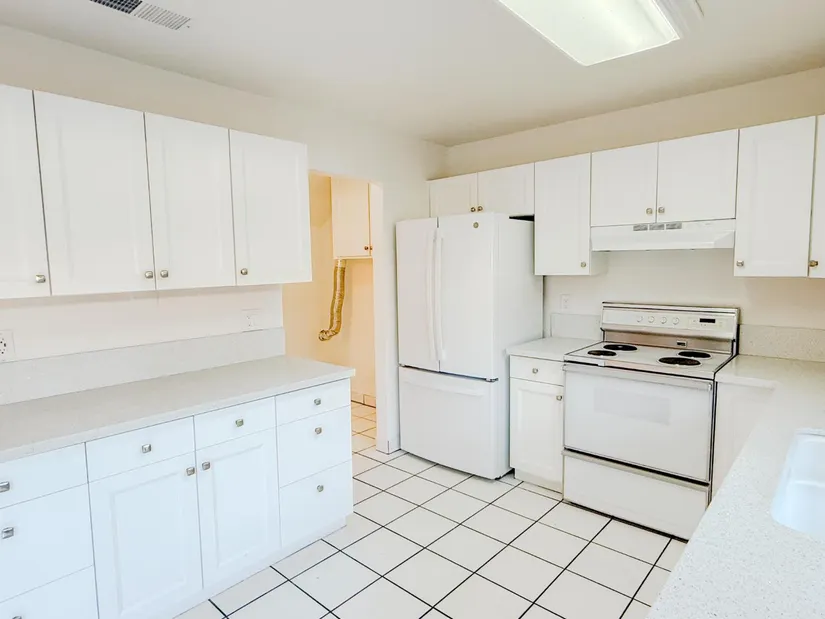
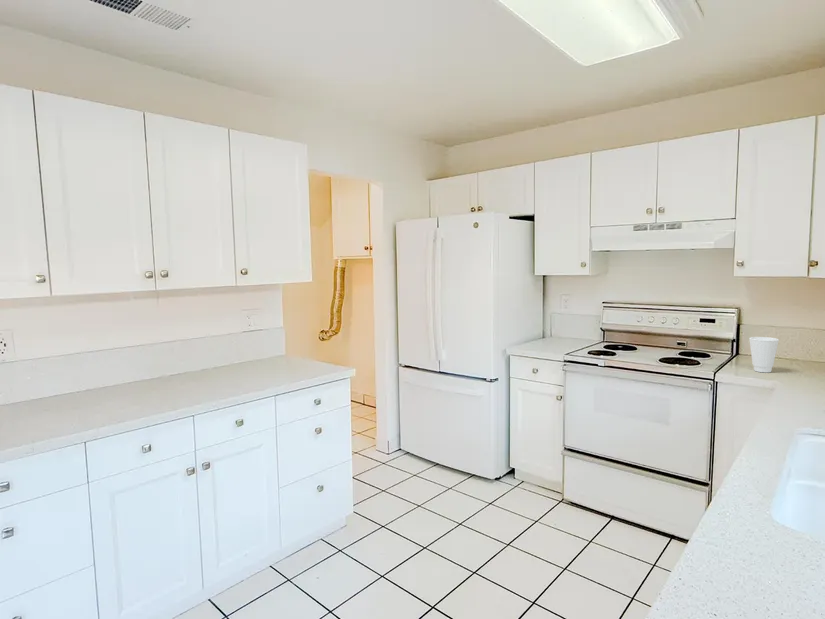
+ cup (763, 354)
